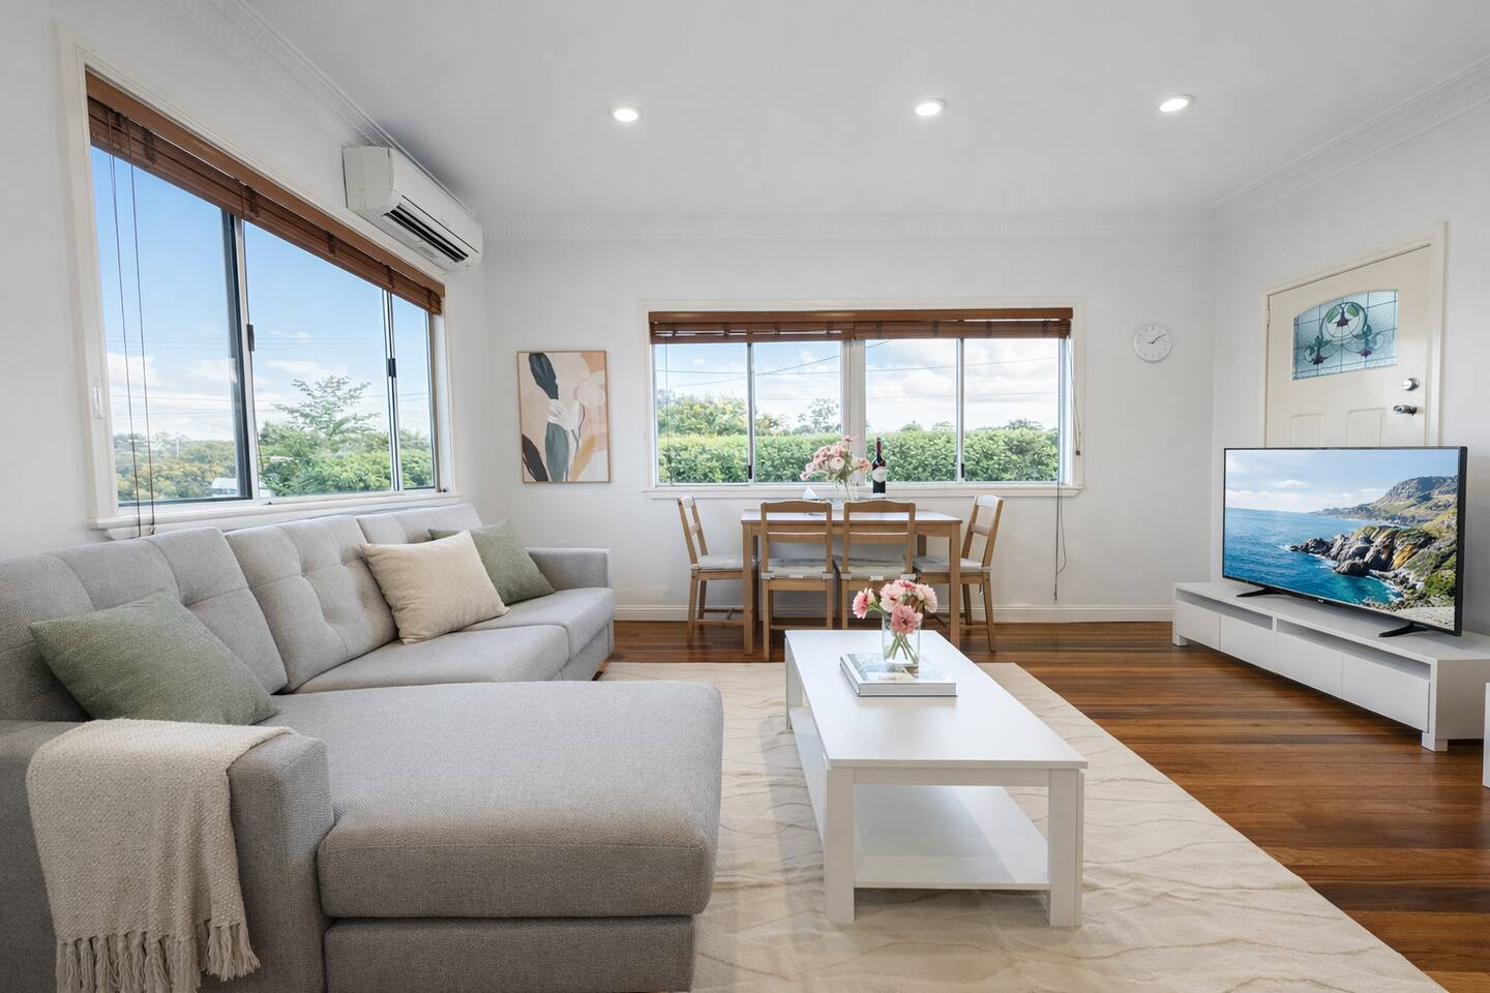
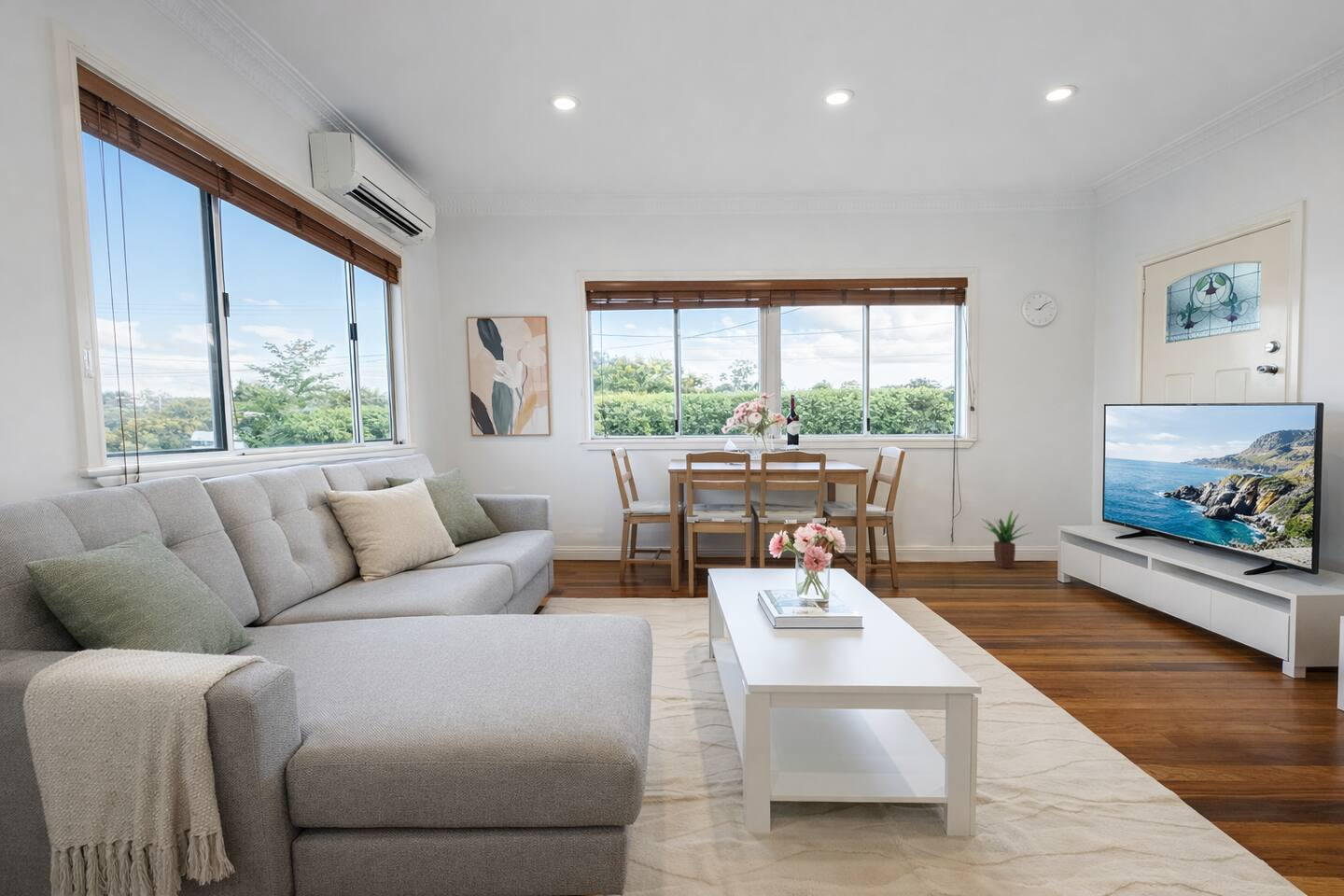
+ potted plant (1005, 538)
